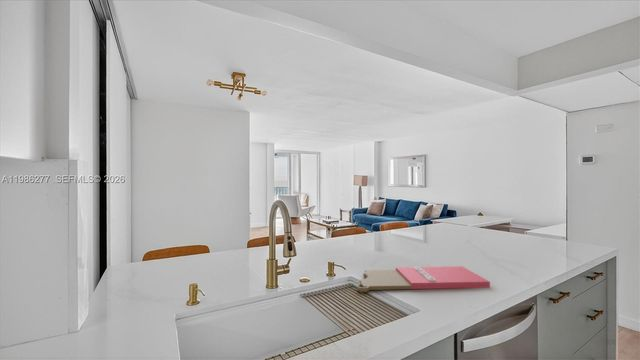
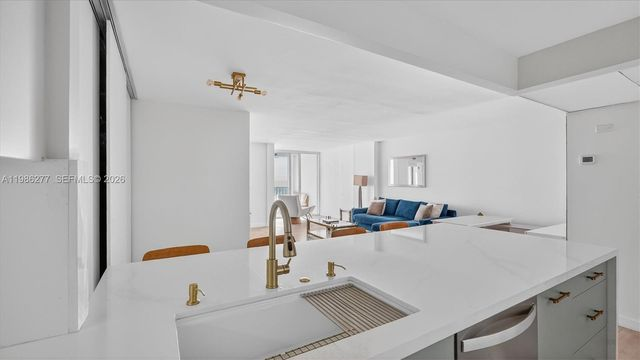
- cutting board (415, 277)
